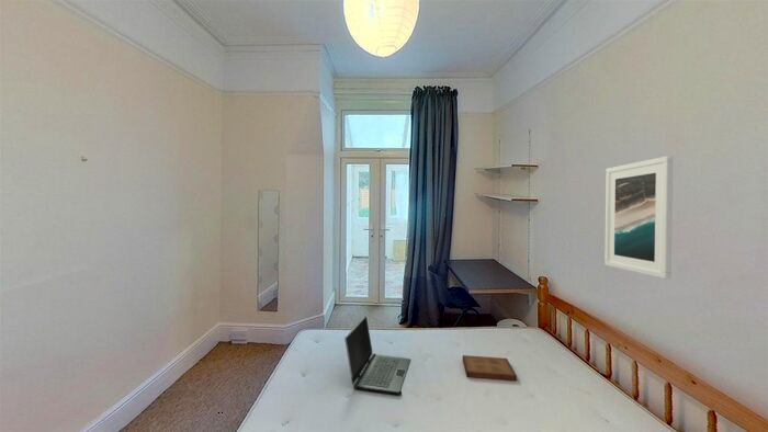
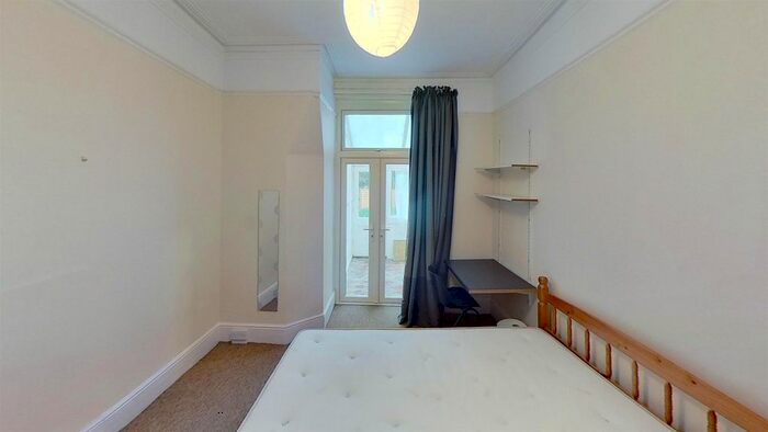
- laptop computer (380, 355)
- book (487, 366)
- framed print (634, 217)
